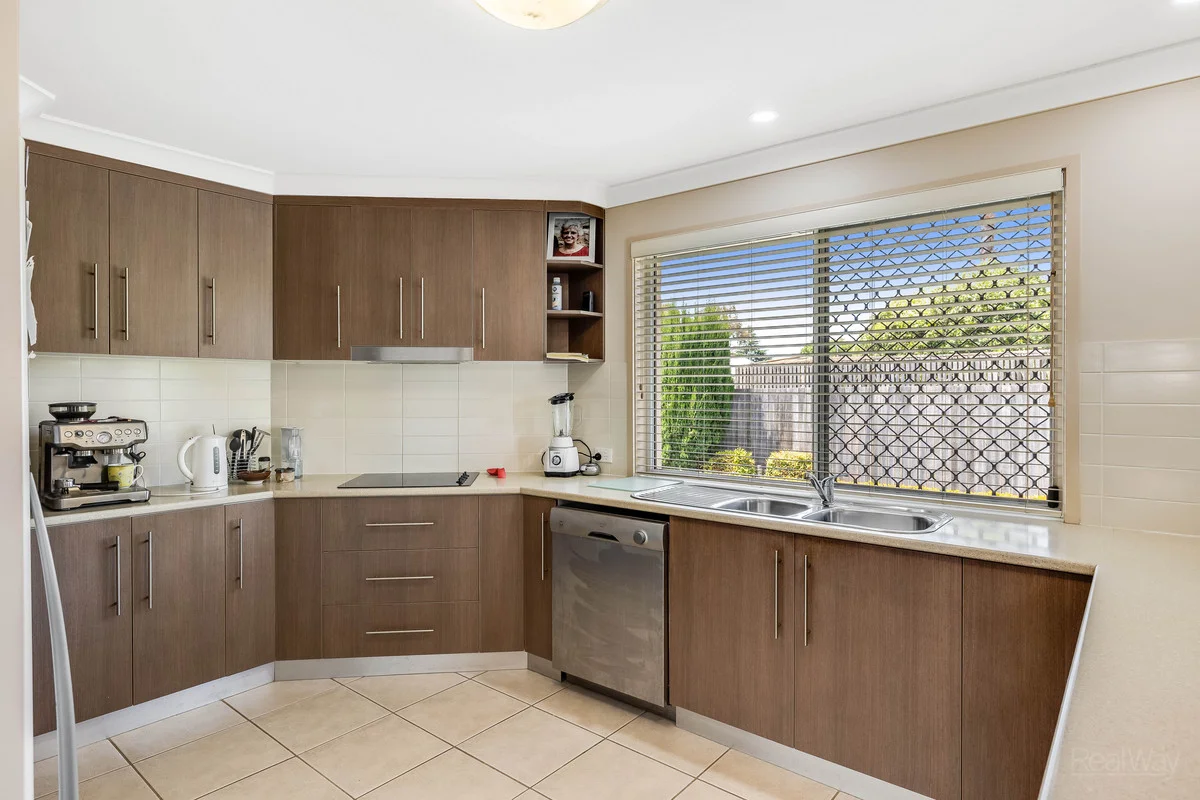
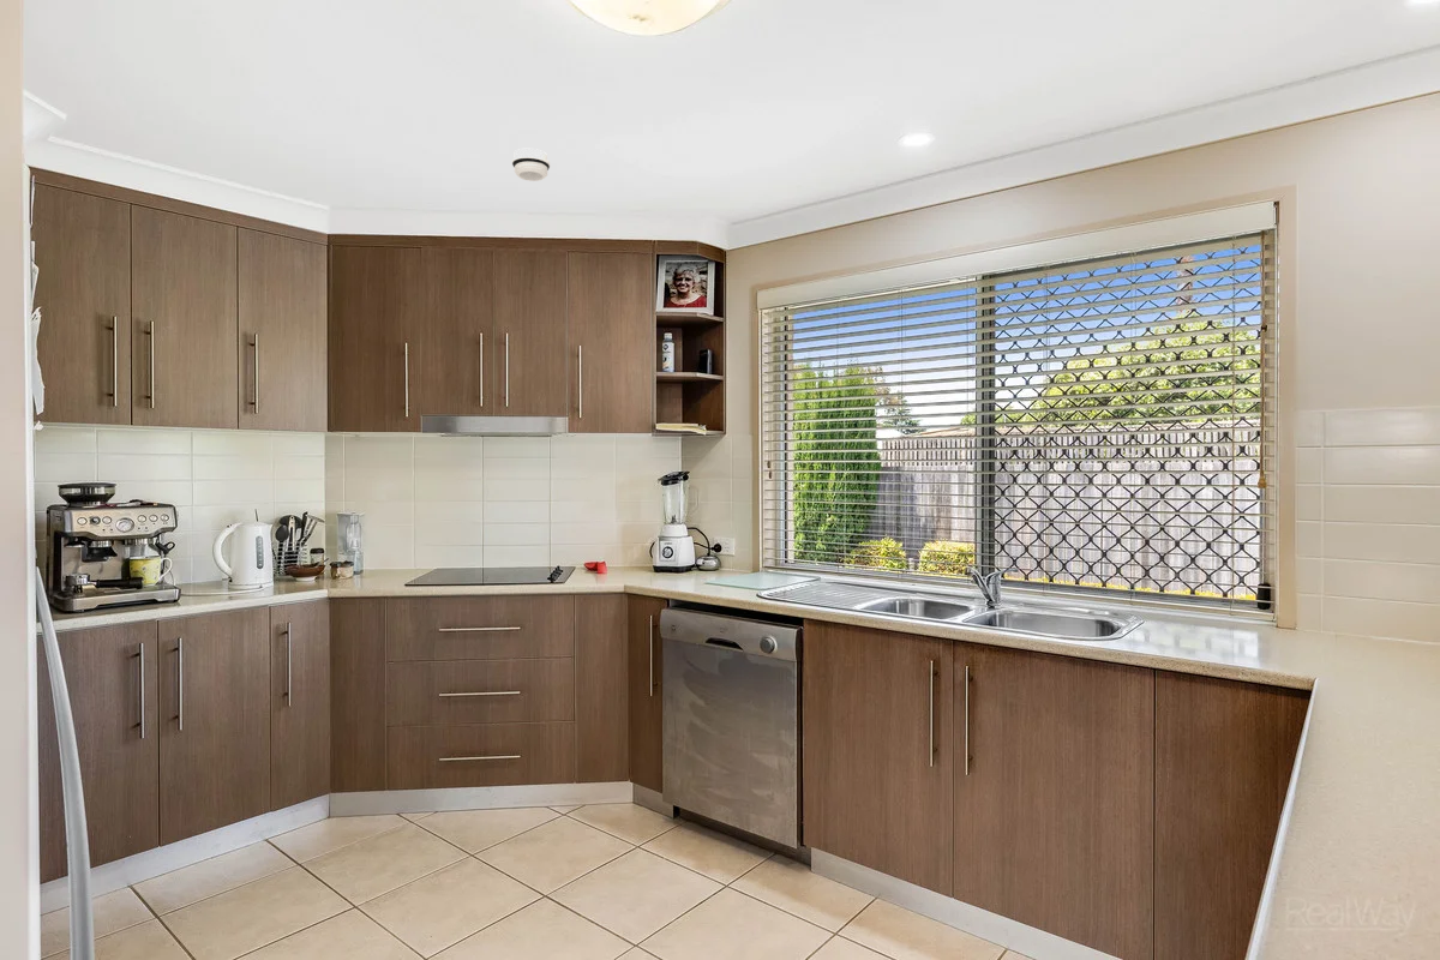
+ smoke detector (530, 164)
